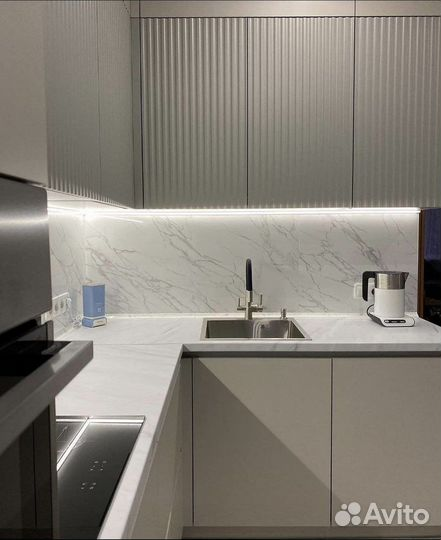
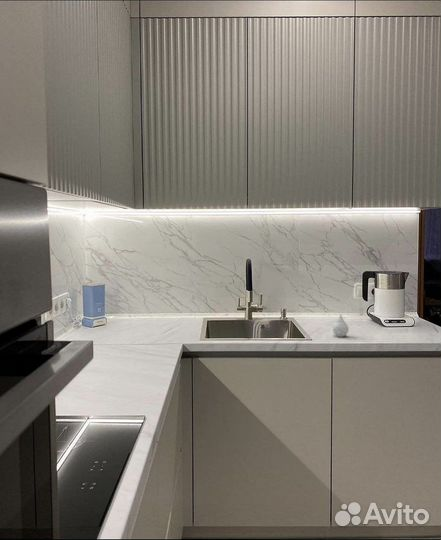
+ vase (340, 325)
